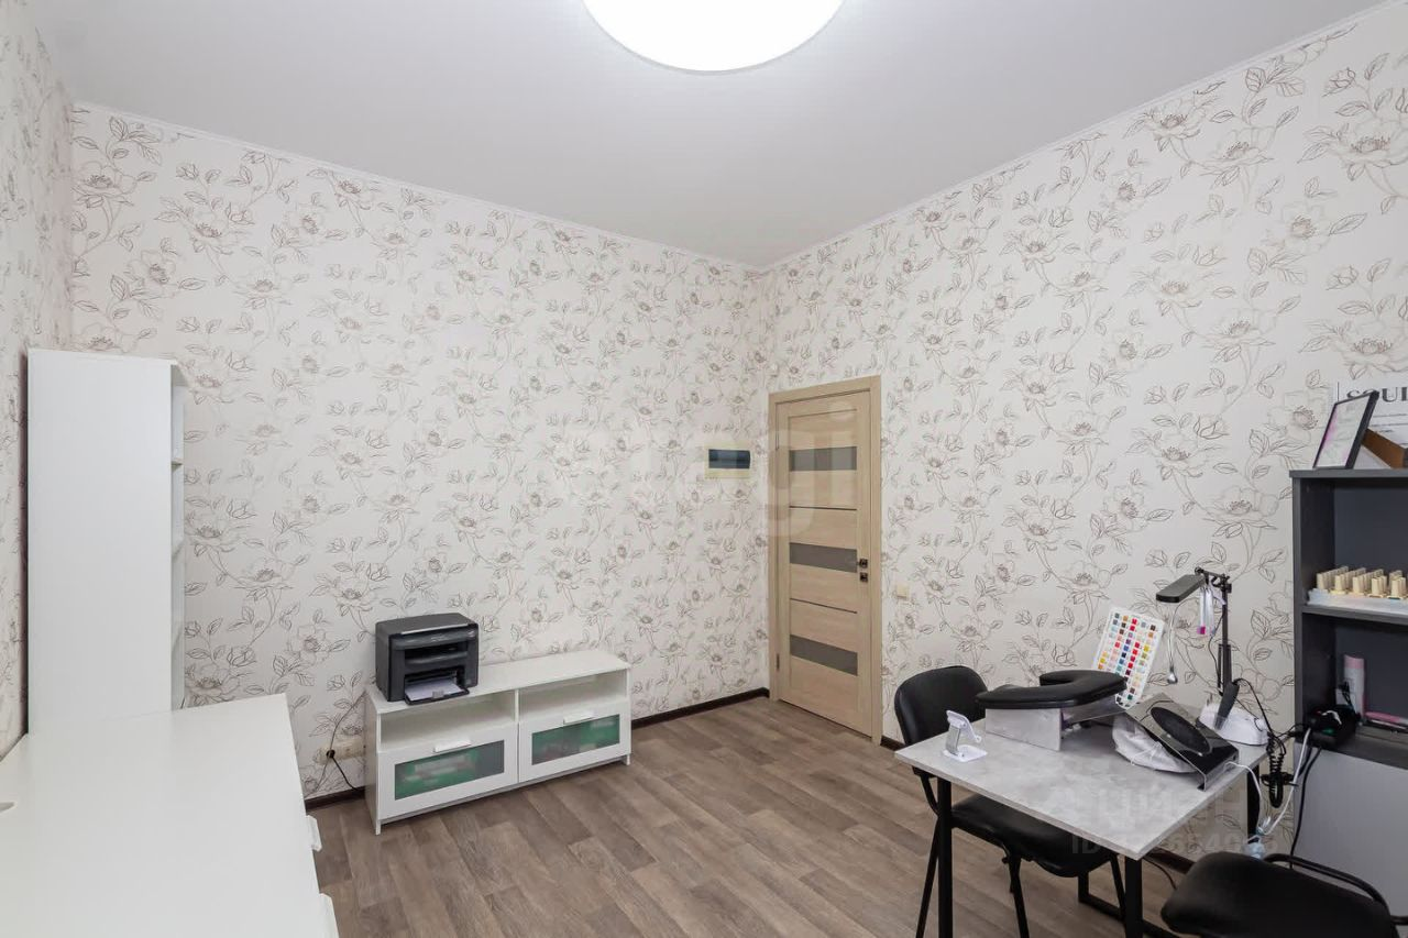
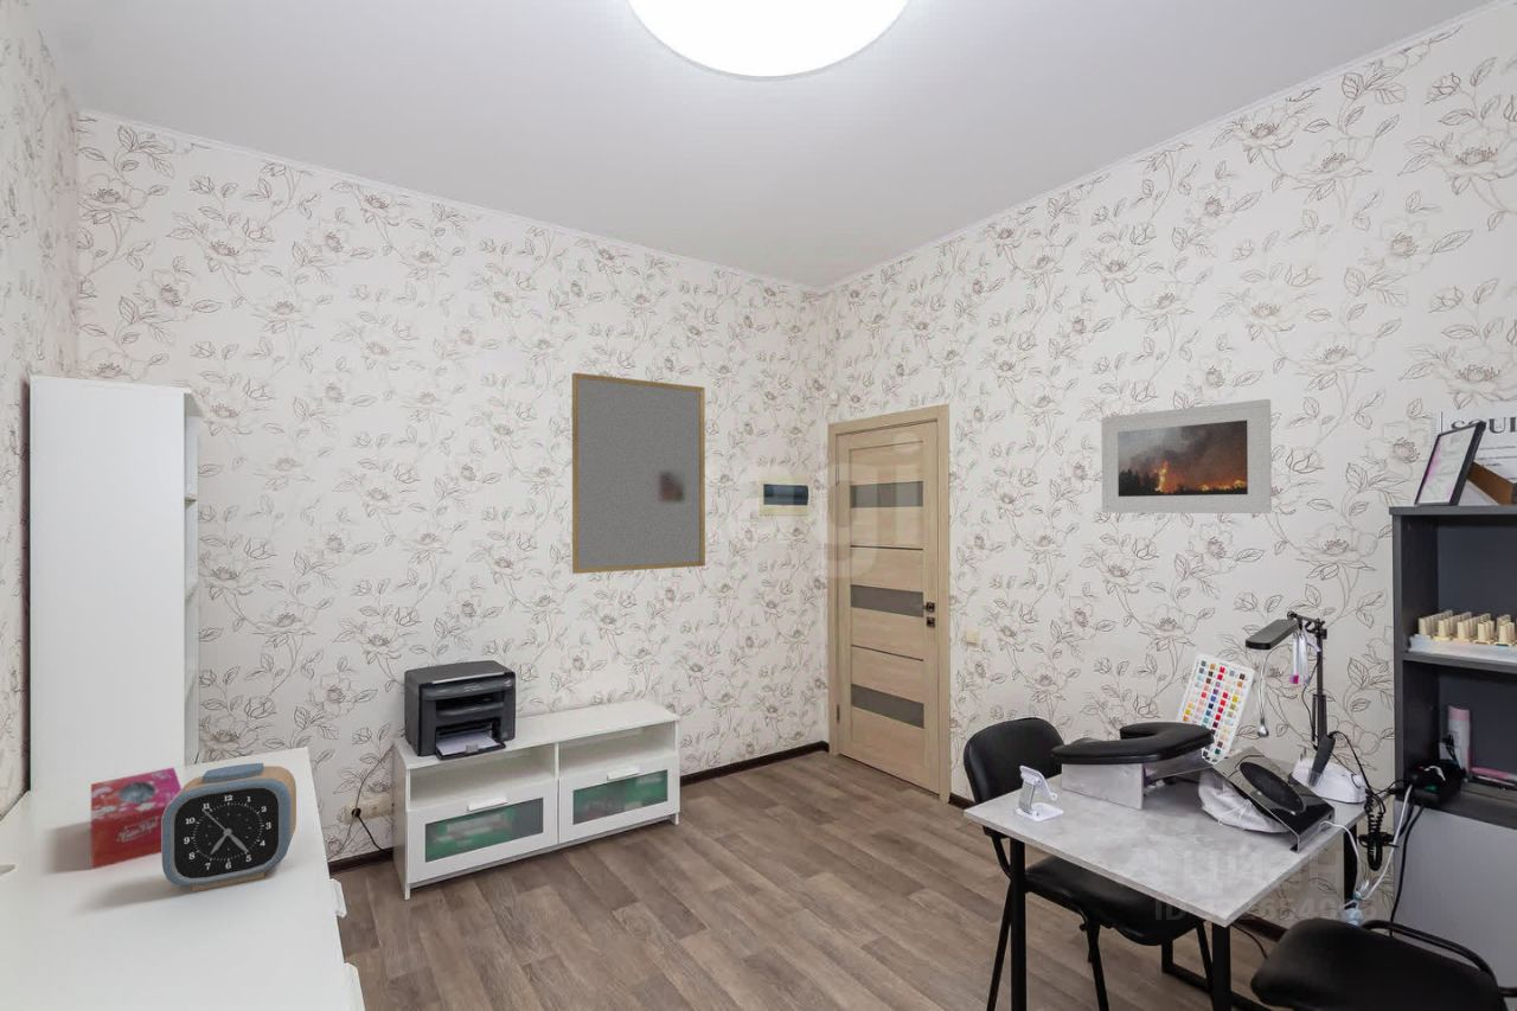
+ alarm clock (232, 823)
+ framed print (1178, 461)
+ tissue box (136, 813)
+ home mirror (641, 474)
